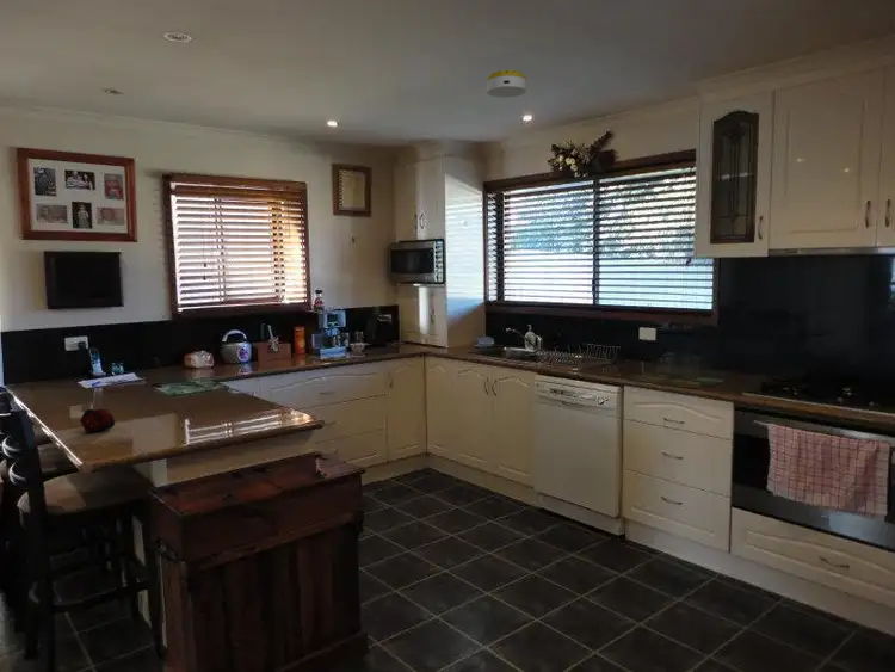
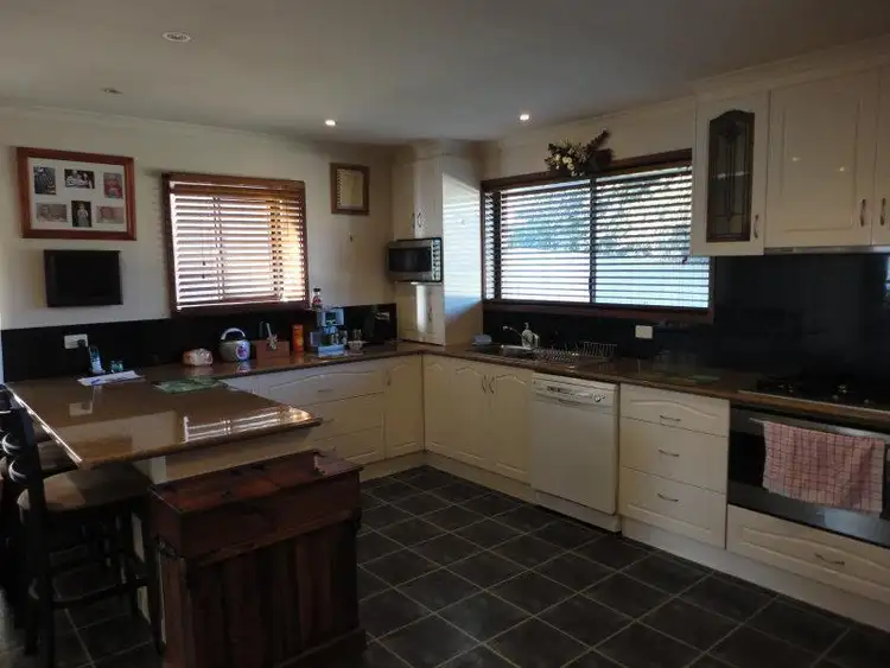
- smoke detector (506, 84)
- fruit (97, 419)
